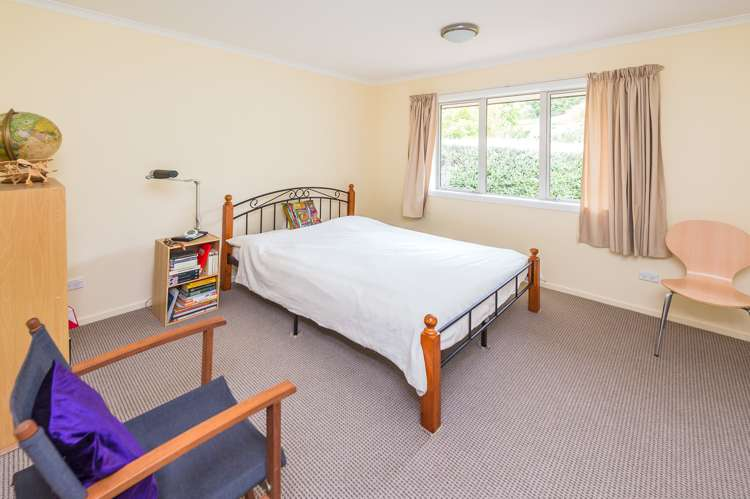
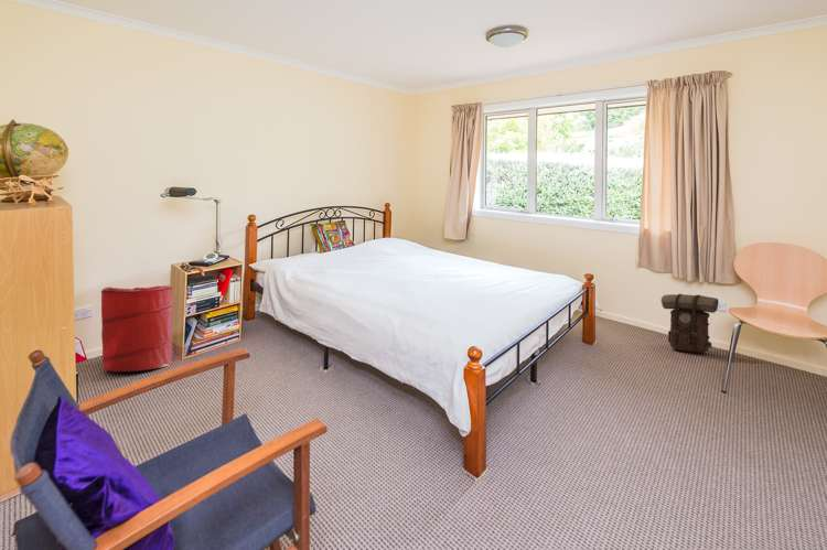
+ backpack (691, 322)
+ laundry hamper (138, 324)
